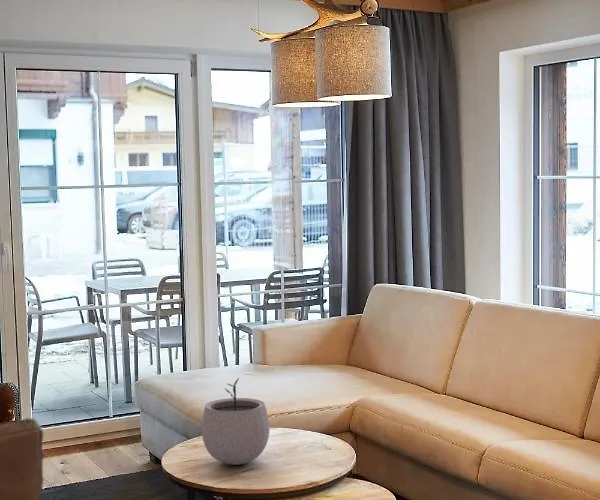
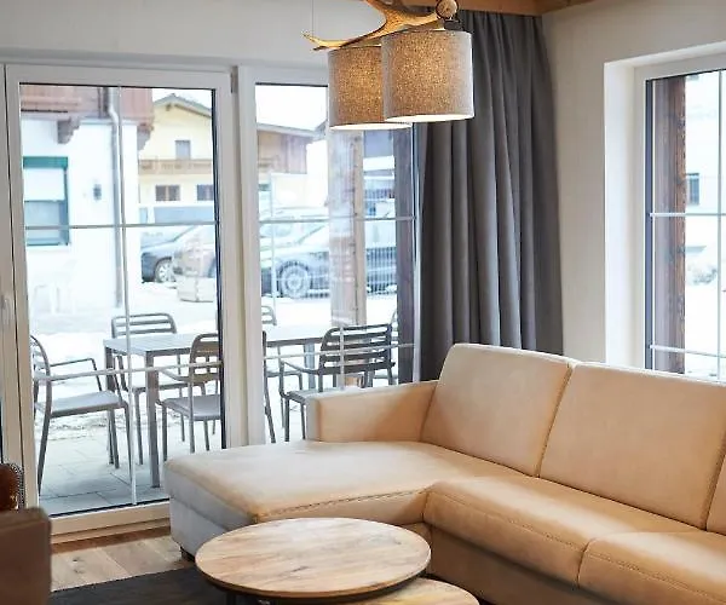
- plant pot (235, 420)
